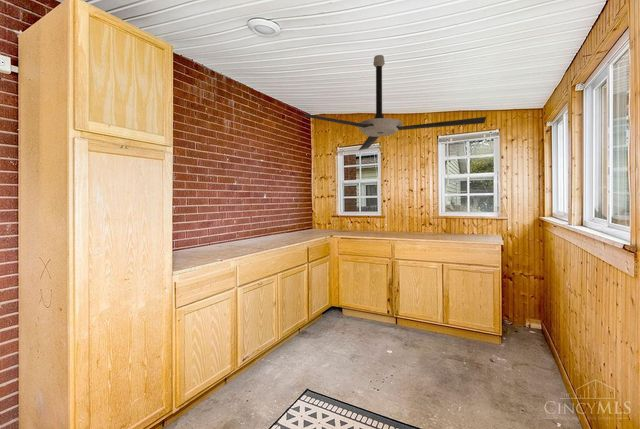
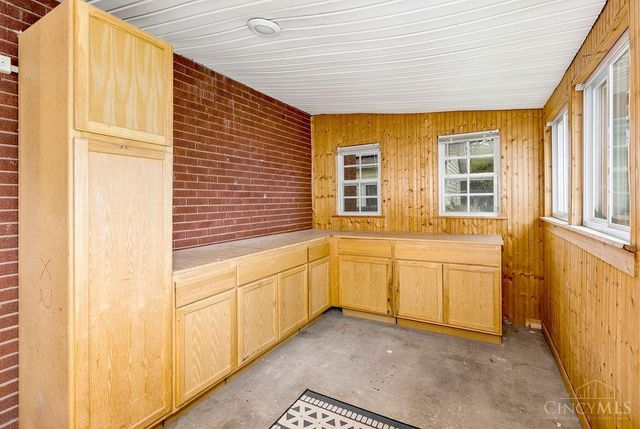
- ceiling fan (381, 97)
